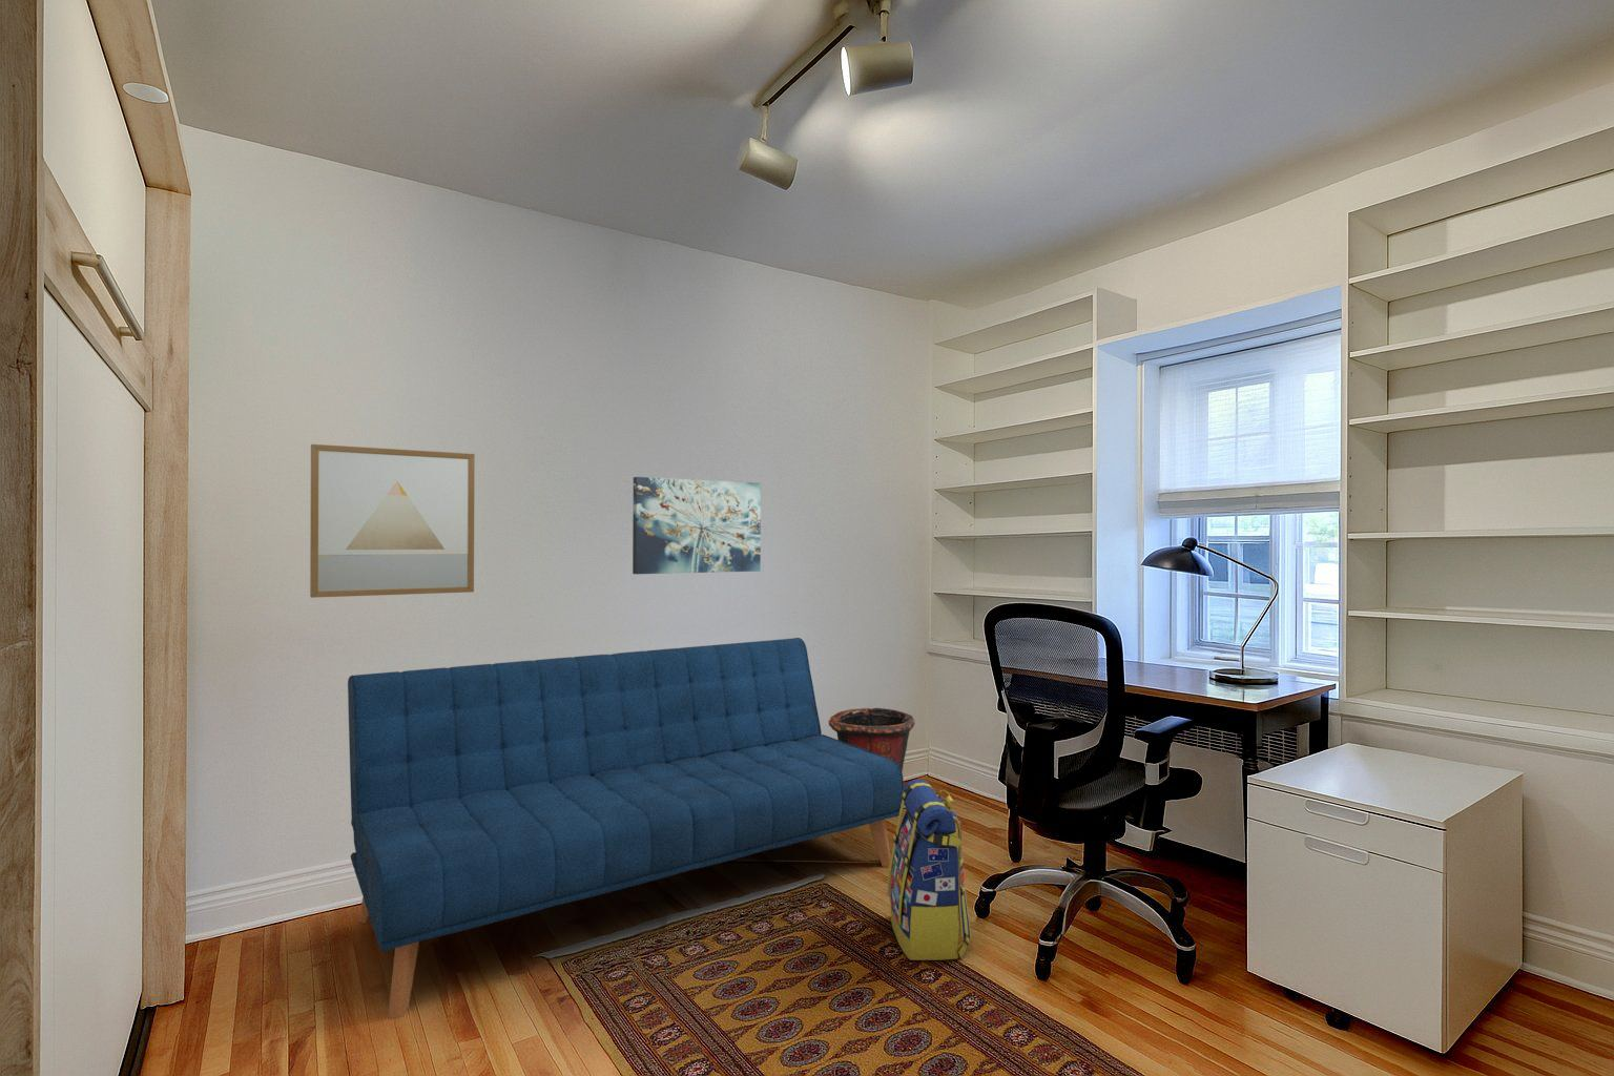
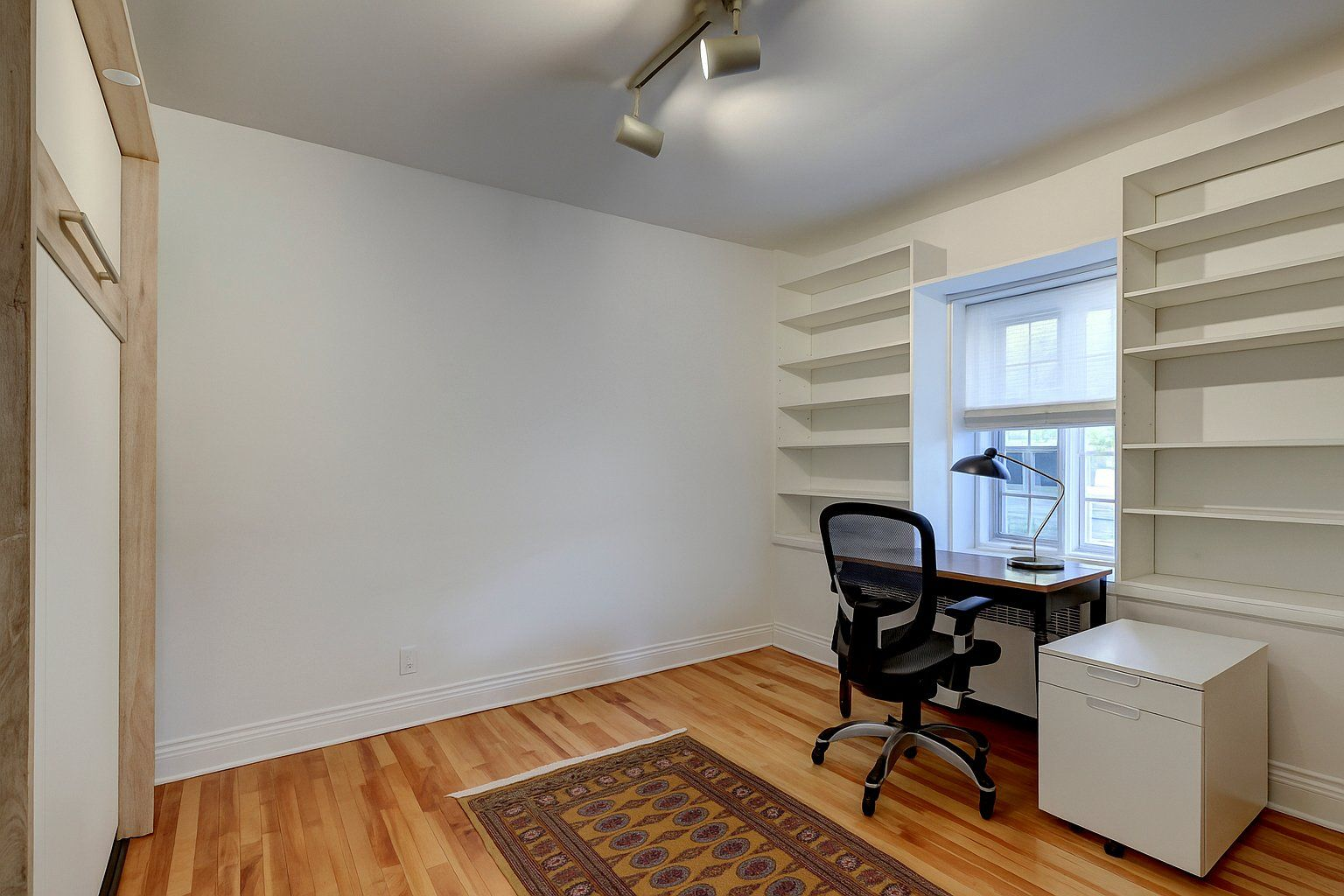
- sofa (641, 775)
- wall art (699, 526)
- waste bin (877, 753)
- wall art (396, 521)
- backpack (928, 863)
